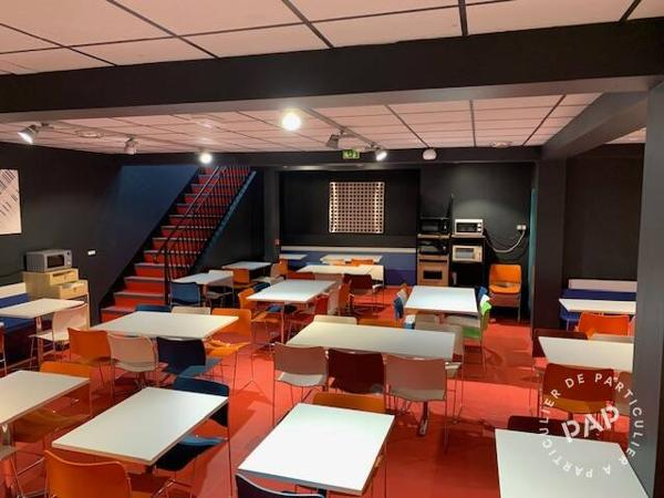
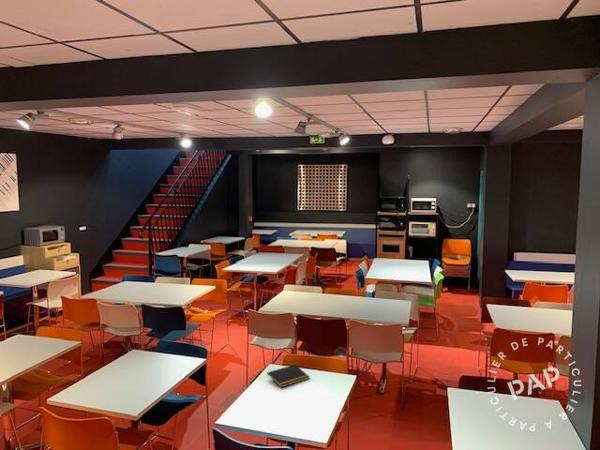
+ notepad (288, 375)
